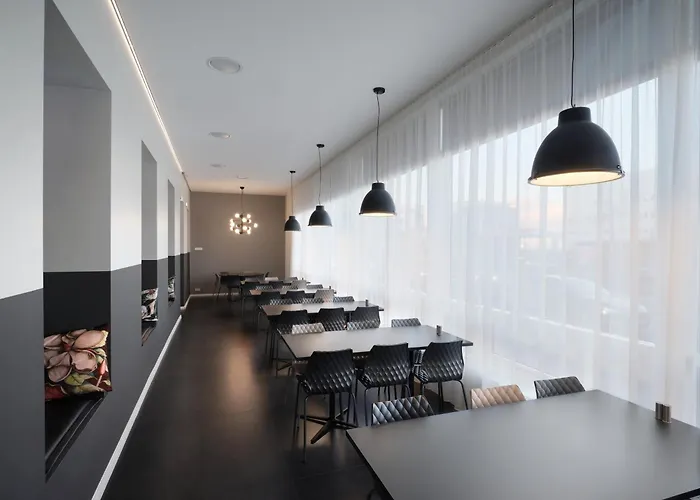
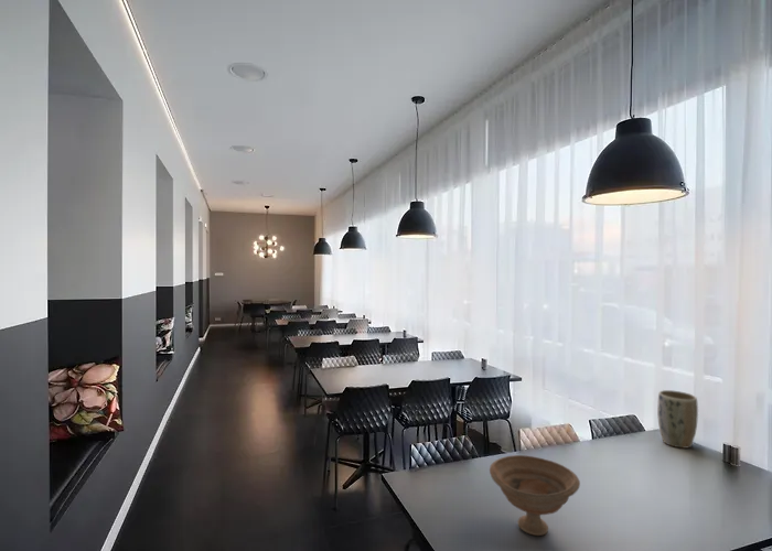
+ plant pot (676, 419)
+ bowl (532, 499)
